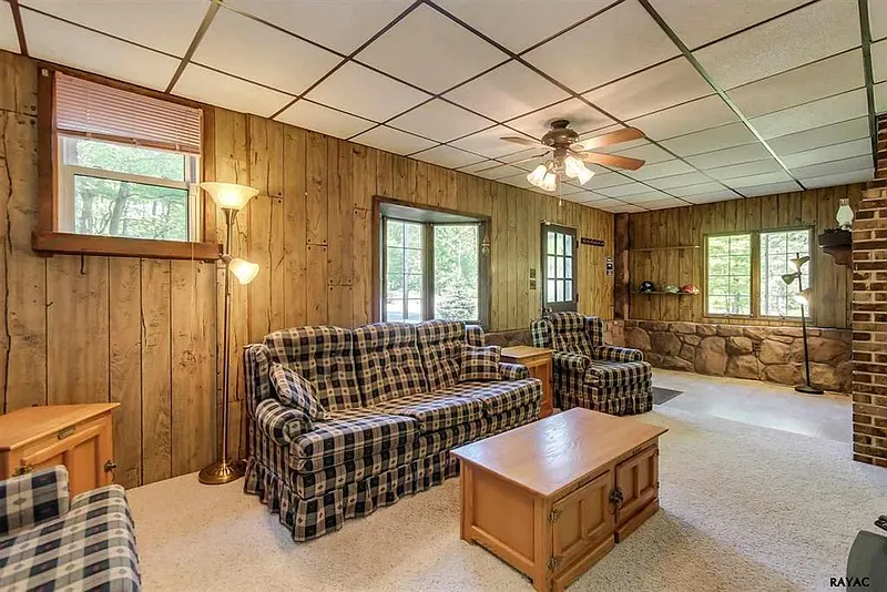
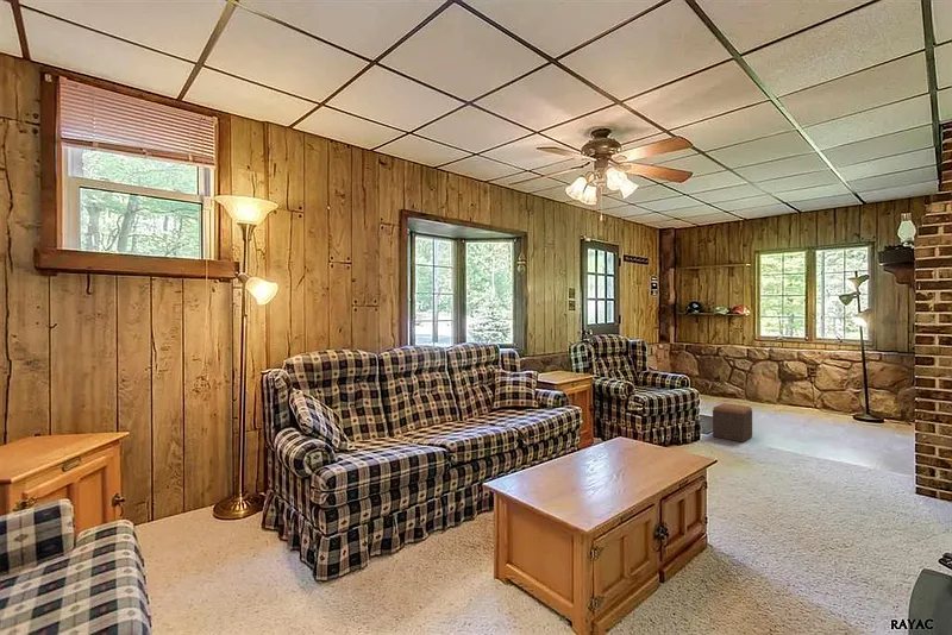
+ footstool (732, 421)
